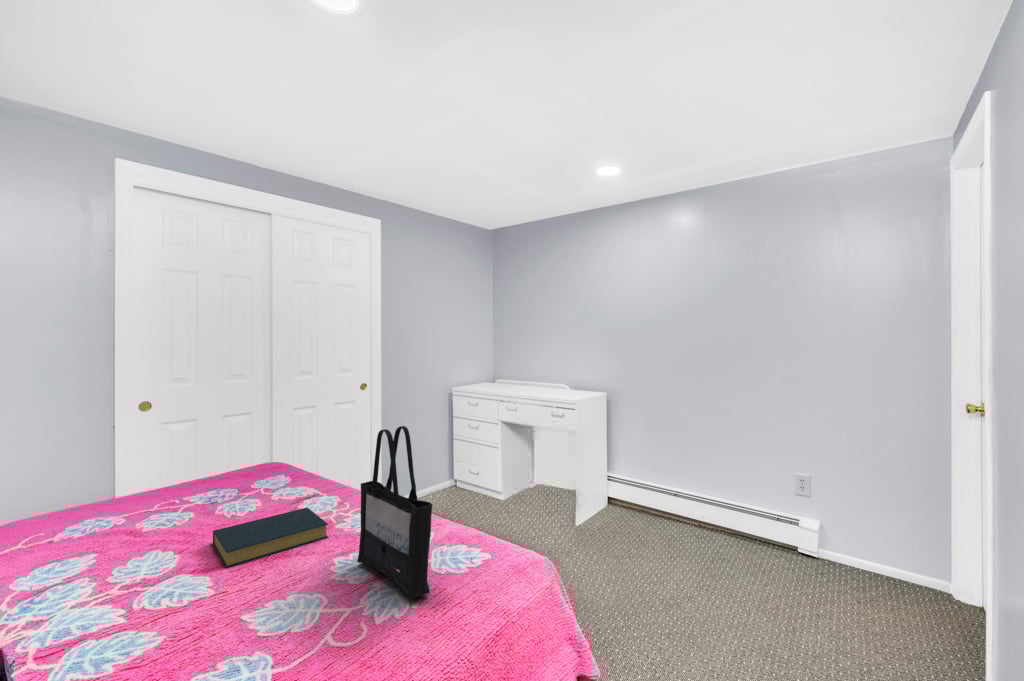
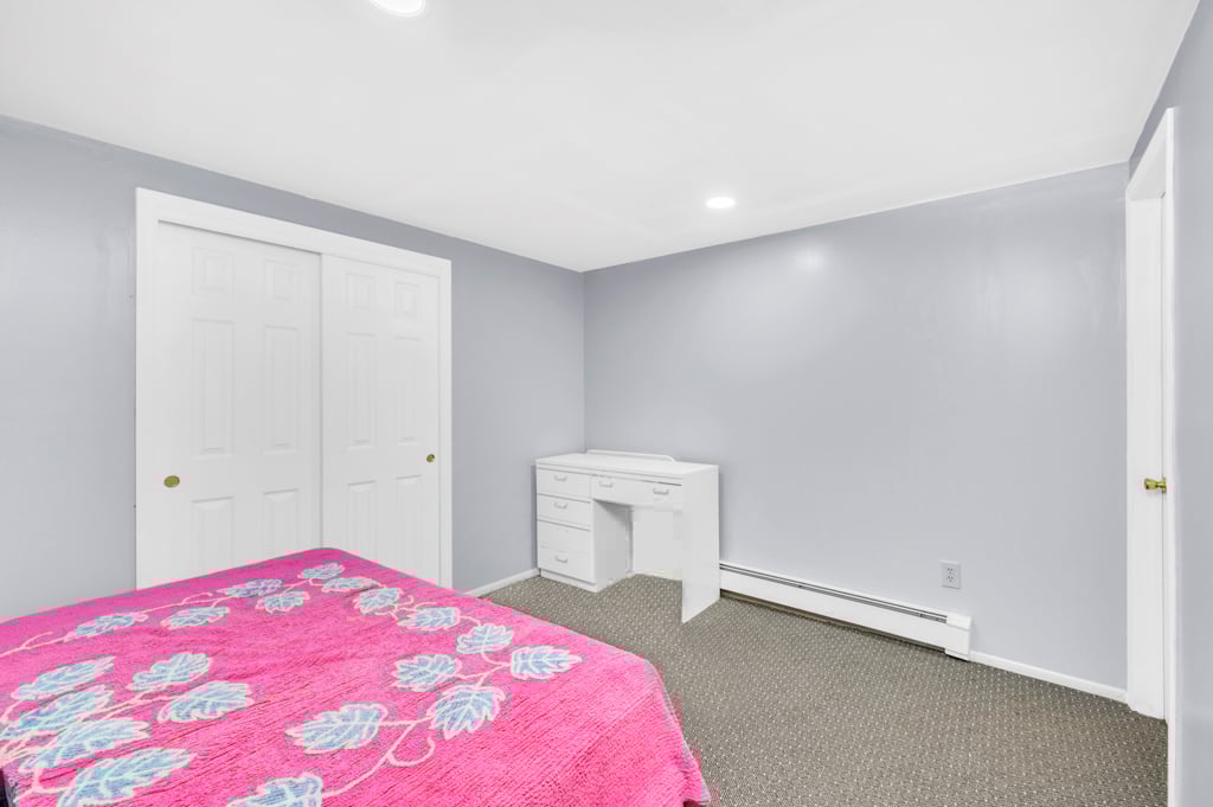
- tote bag (393, 502)
- hardback book (271, 533)
